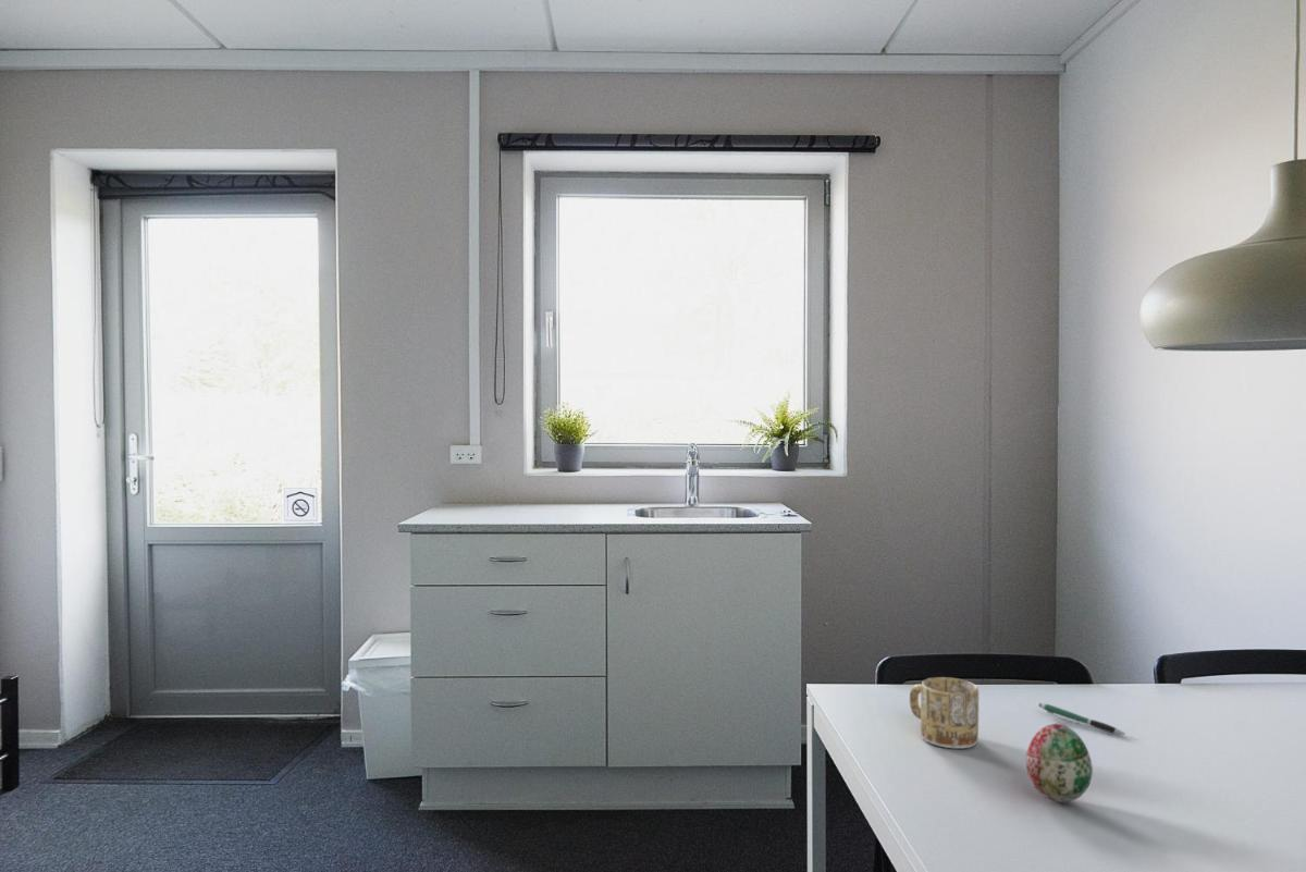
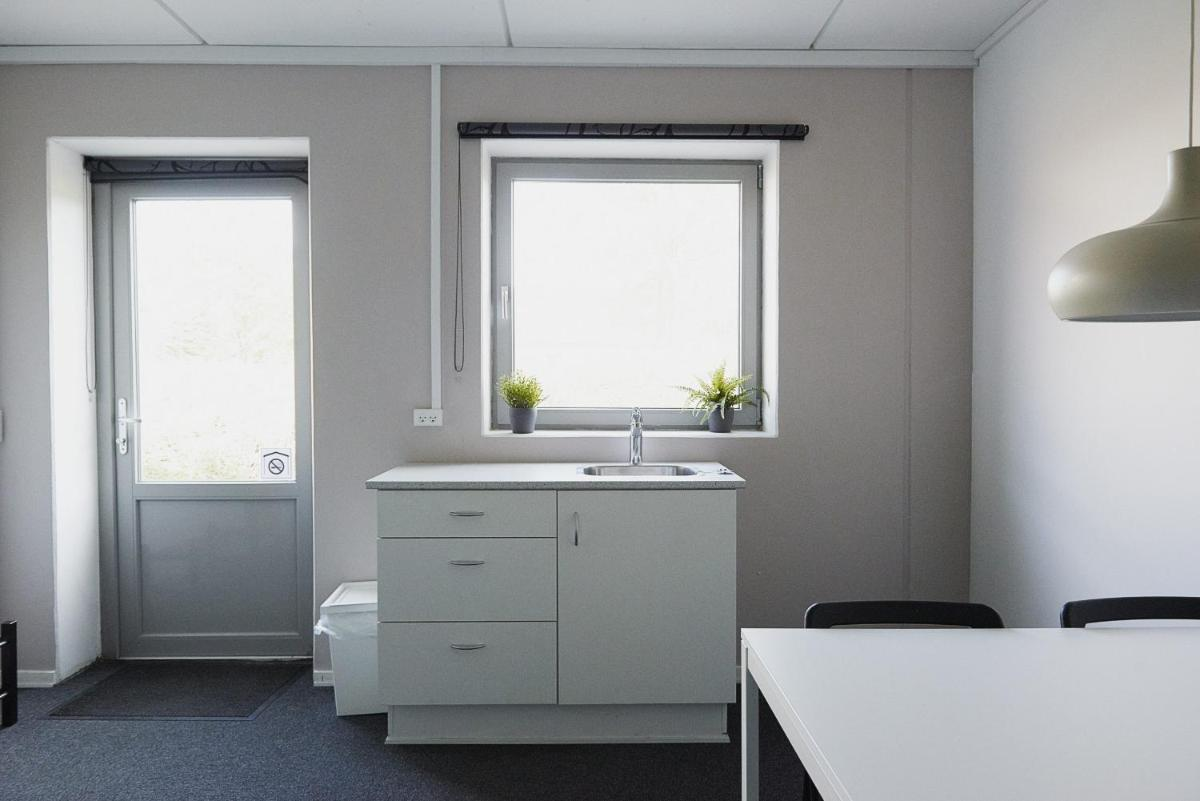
- decorative egg (1058, 762)
- pen (1080, 719)
- mug (939, 709)
